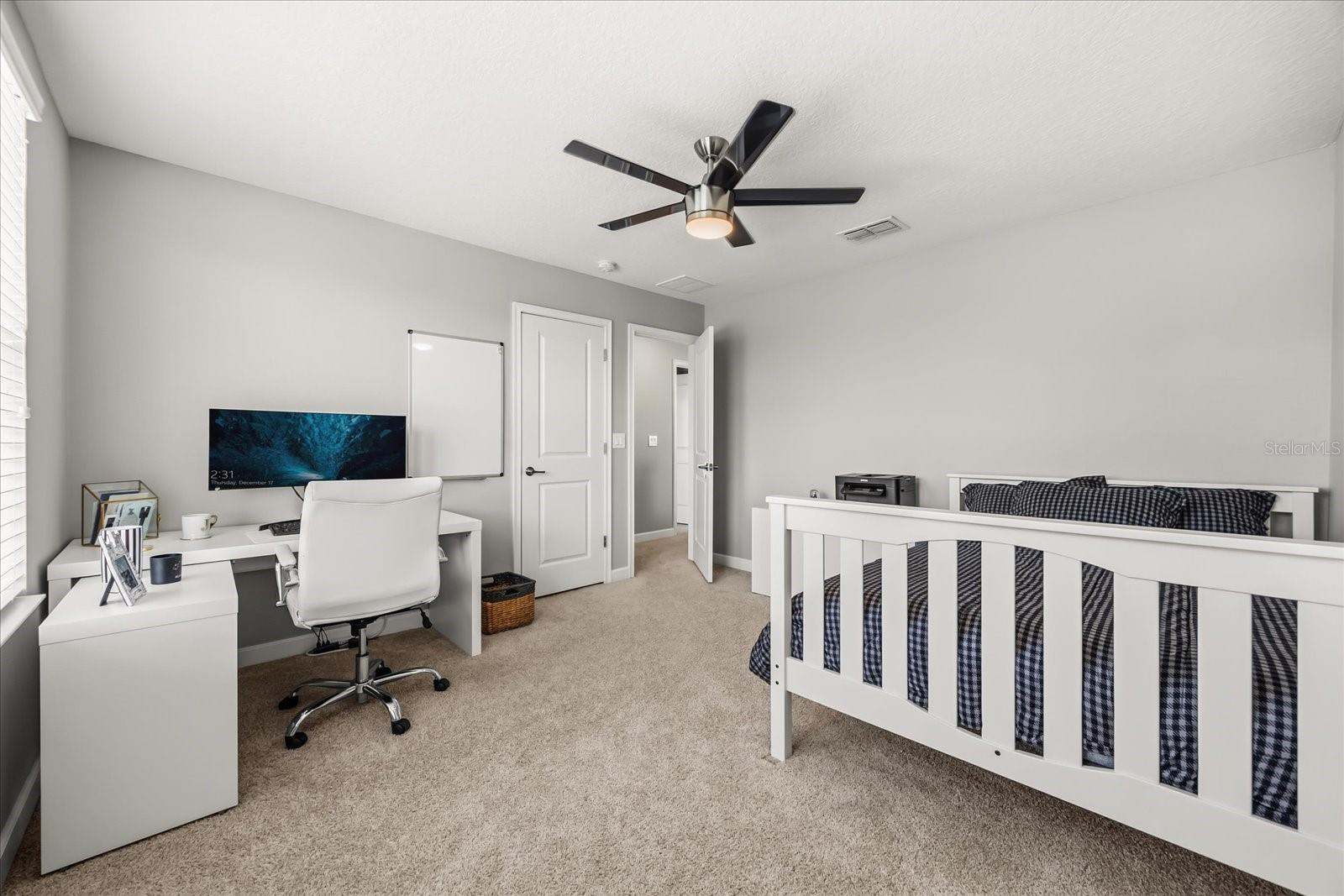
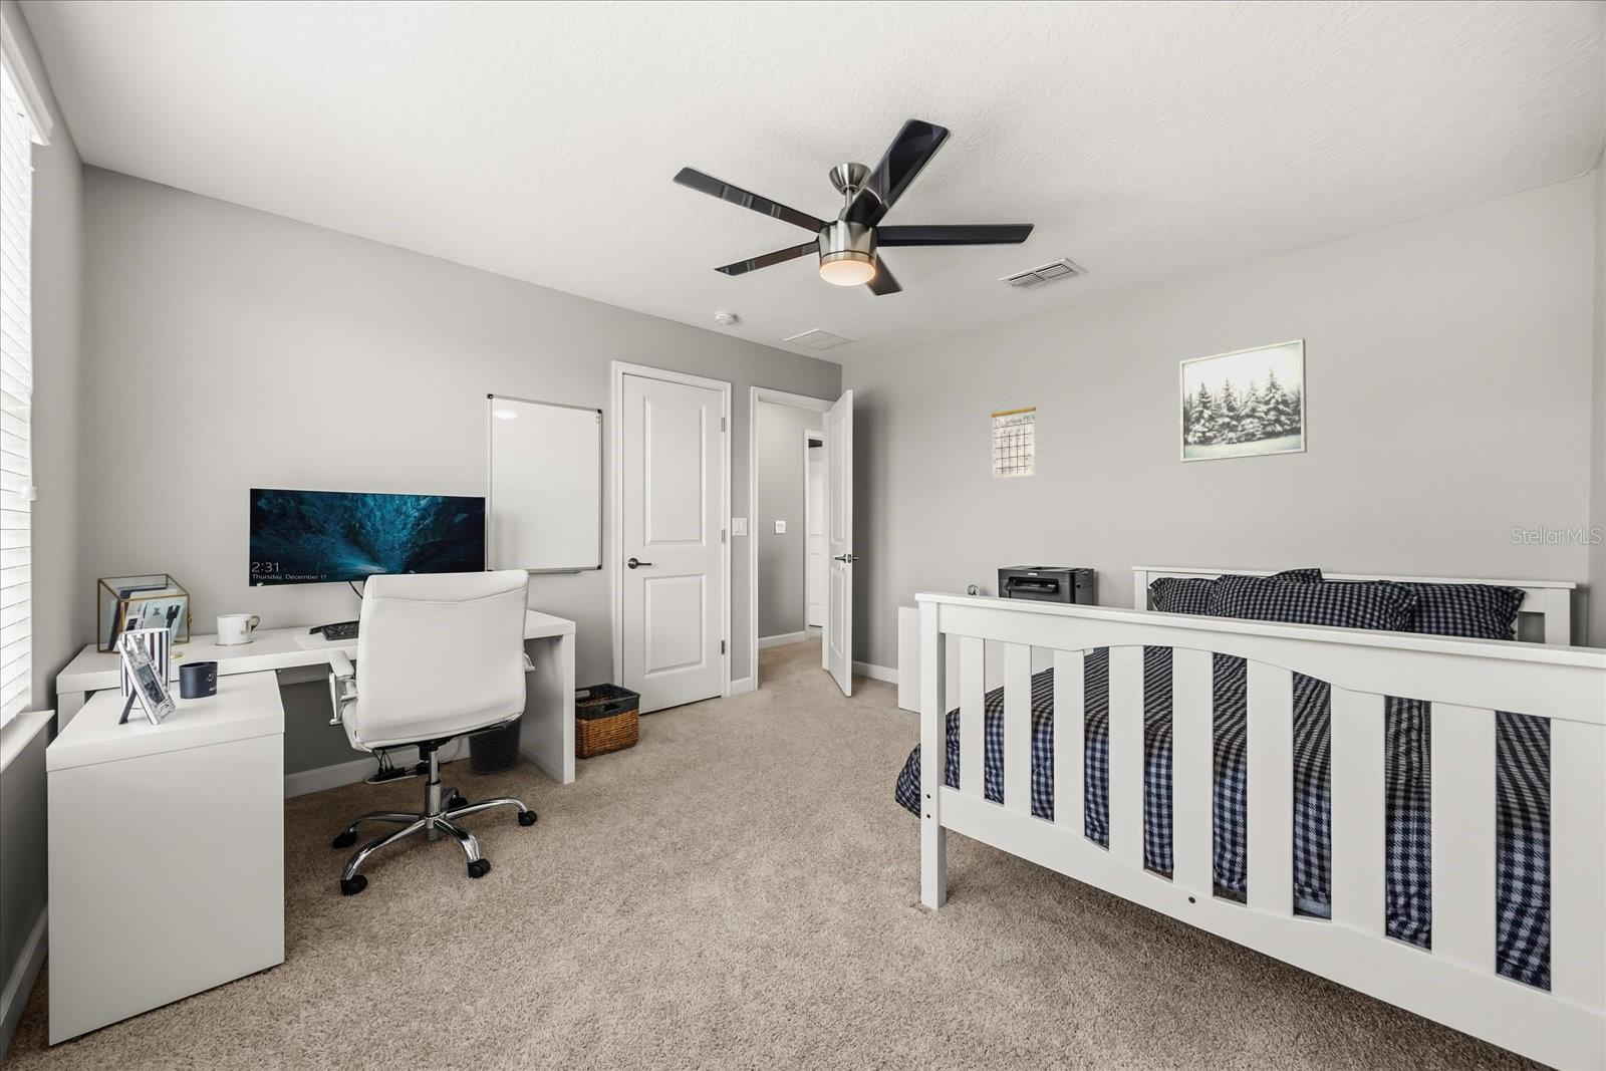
+ wastebasket (494, 734)
+ wall art (1239, 404)
+ calendar (1013, 435)
